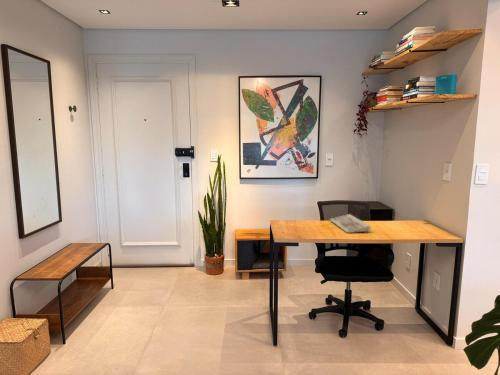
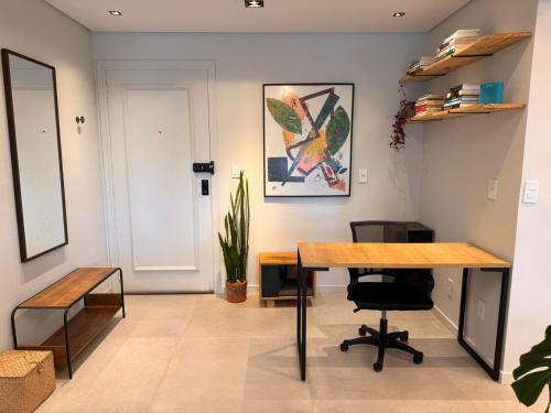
- keyboard (348, 223)
